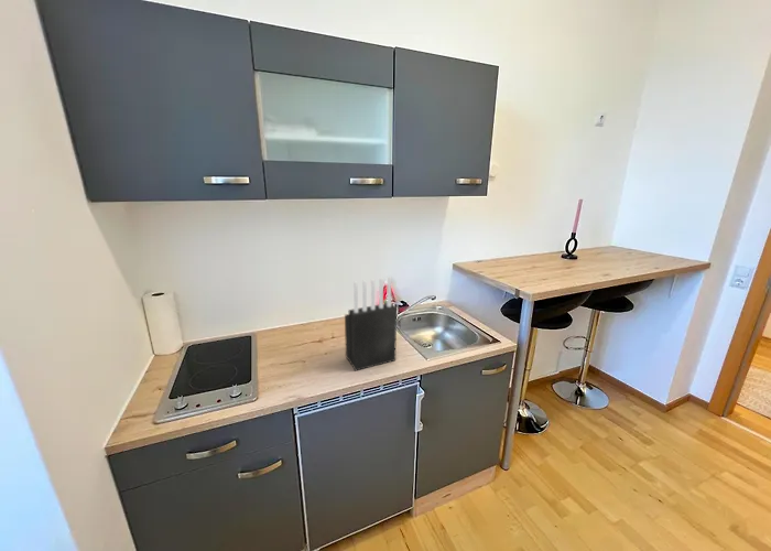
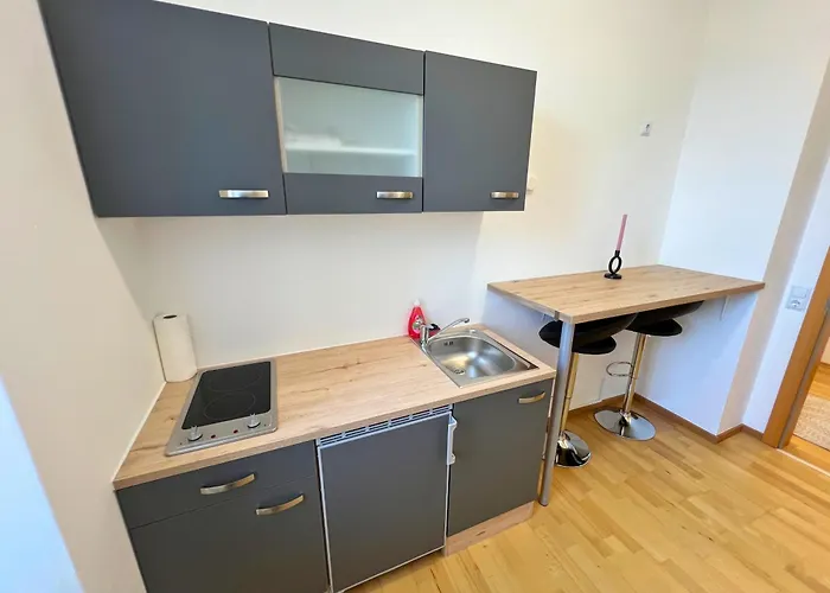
- knife block (369, 318)
